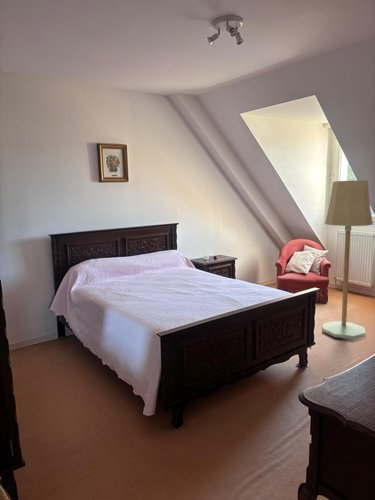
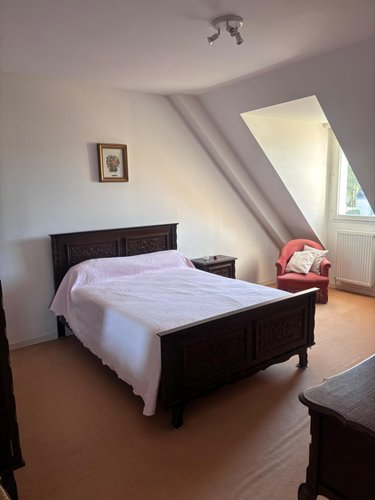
- floor lamp (346, 258)
